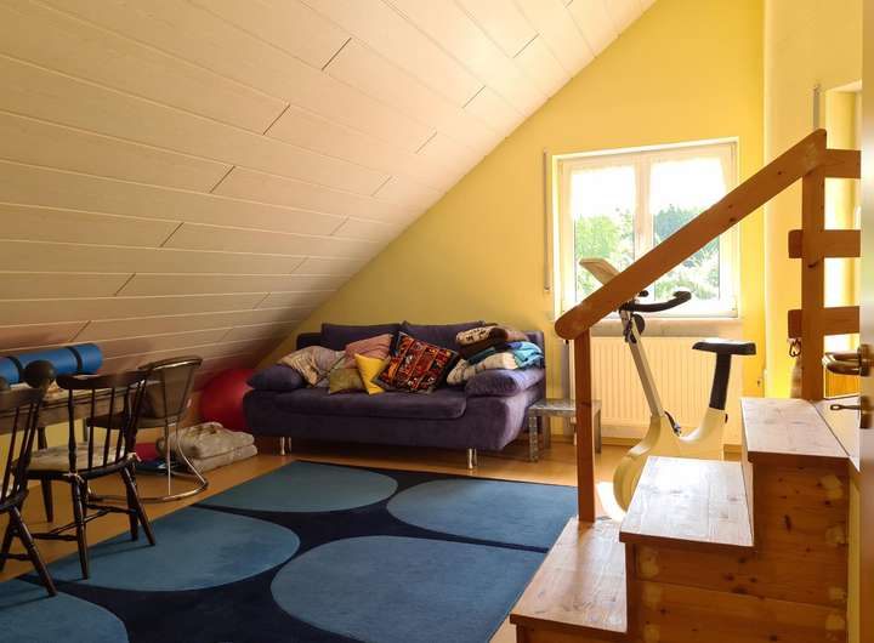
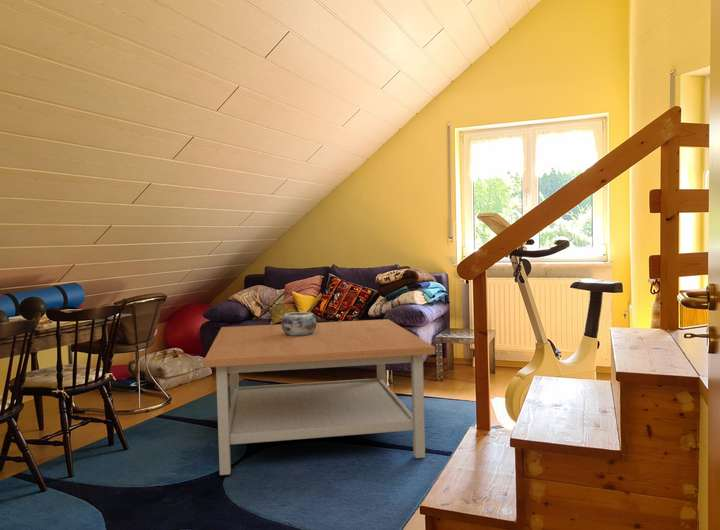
+ coffee table (315, 384)
+ decorative bowl (299, 323)
